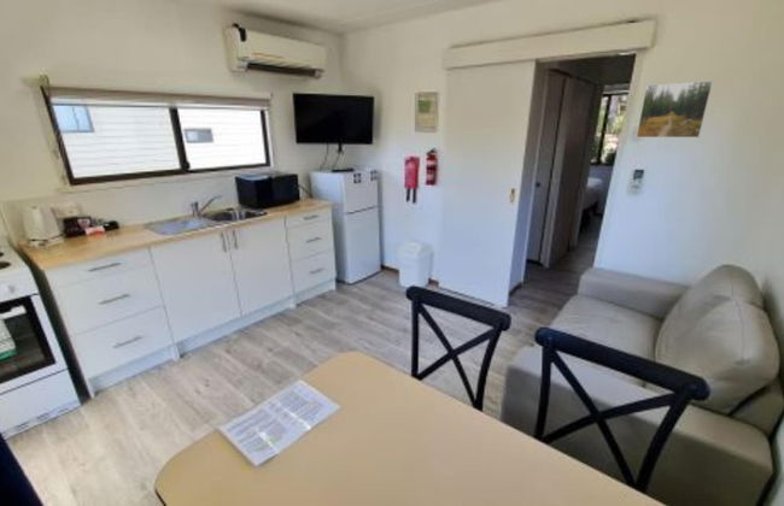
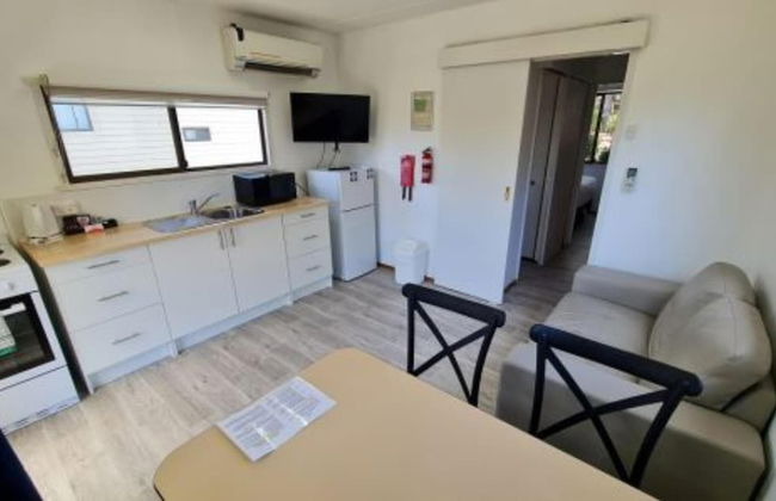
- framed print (672, 111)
